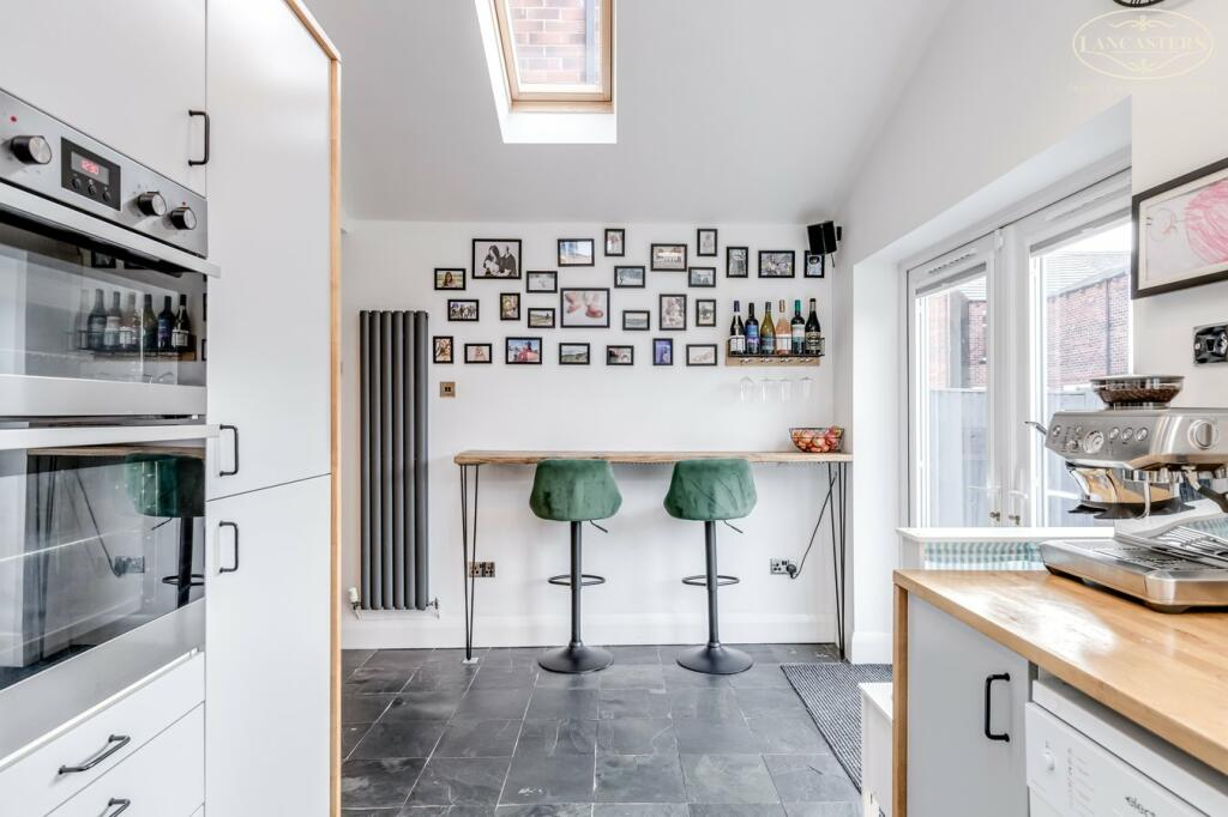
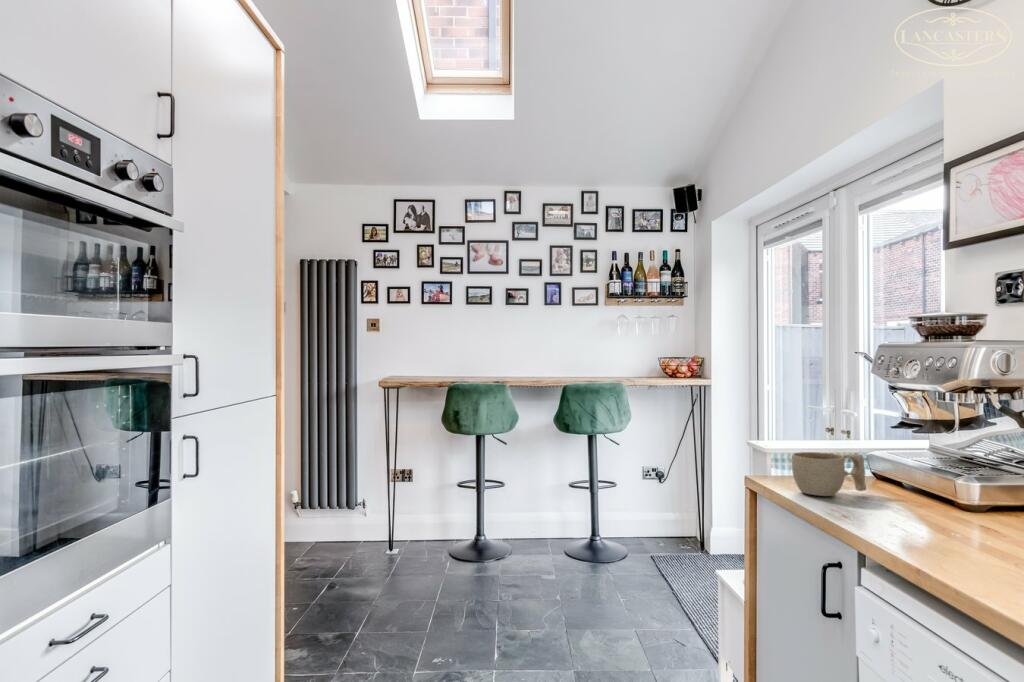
+ cup (829, 473)
